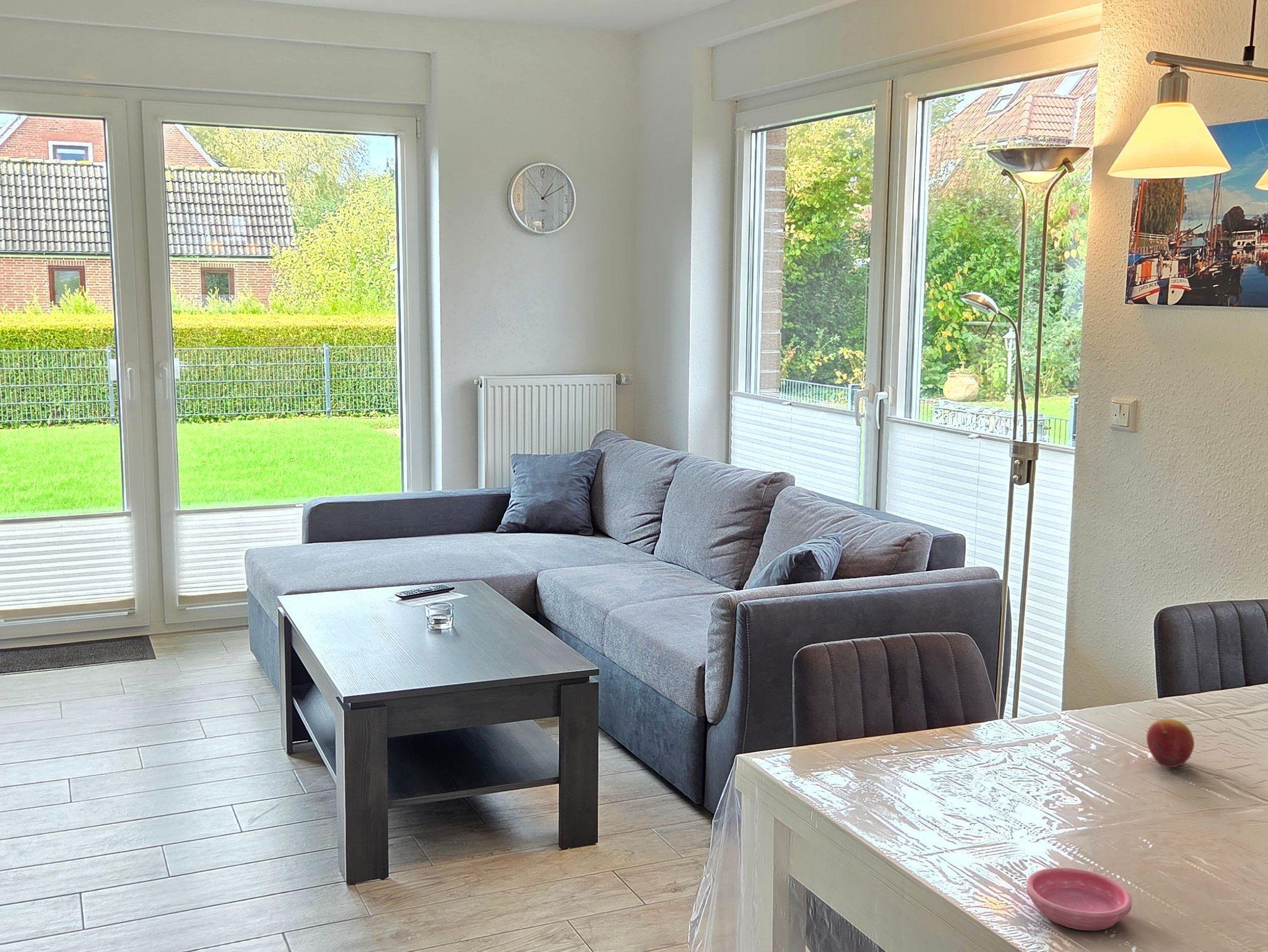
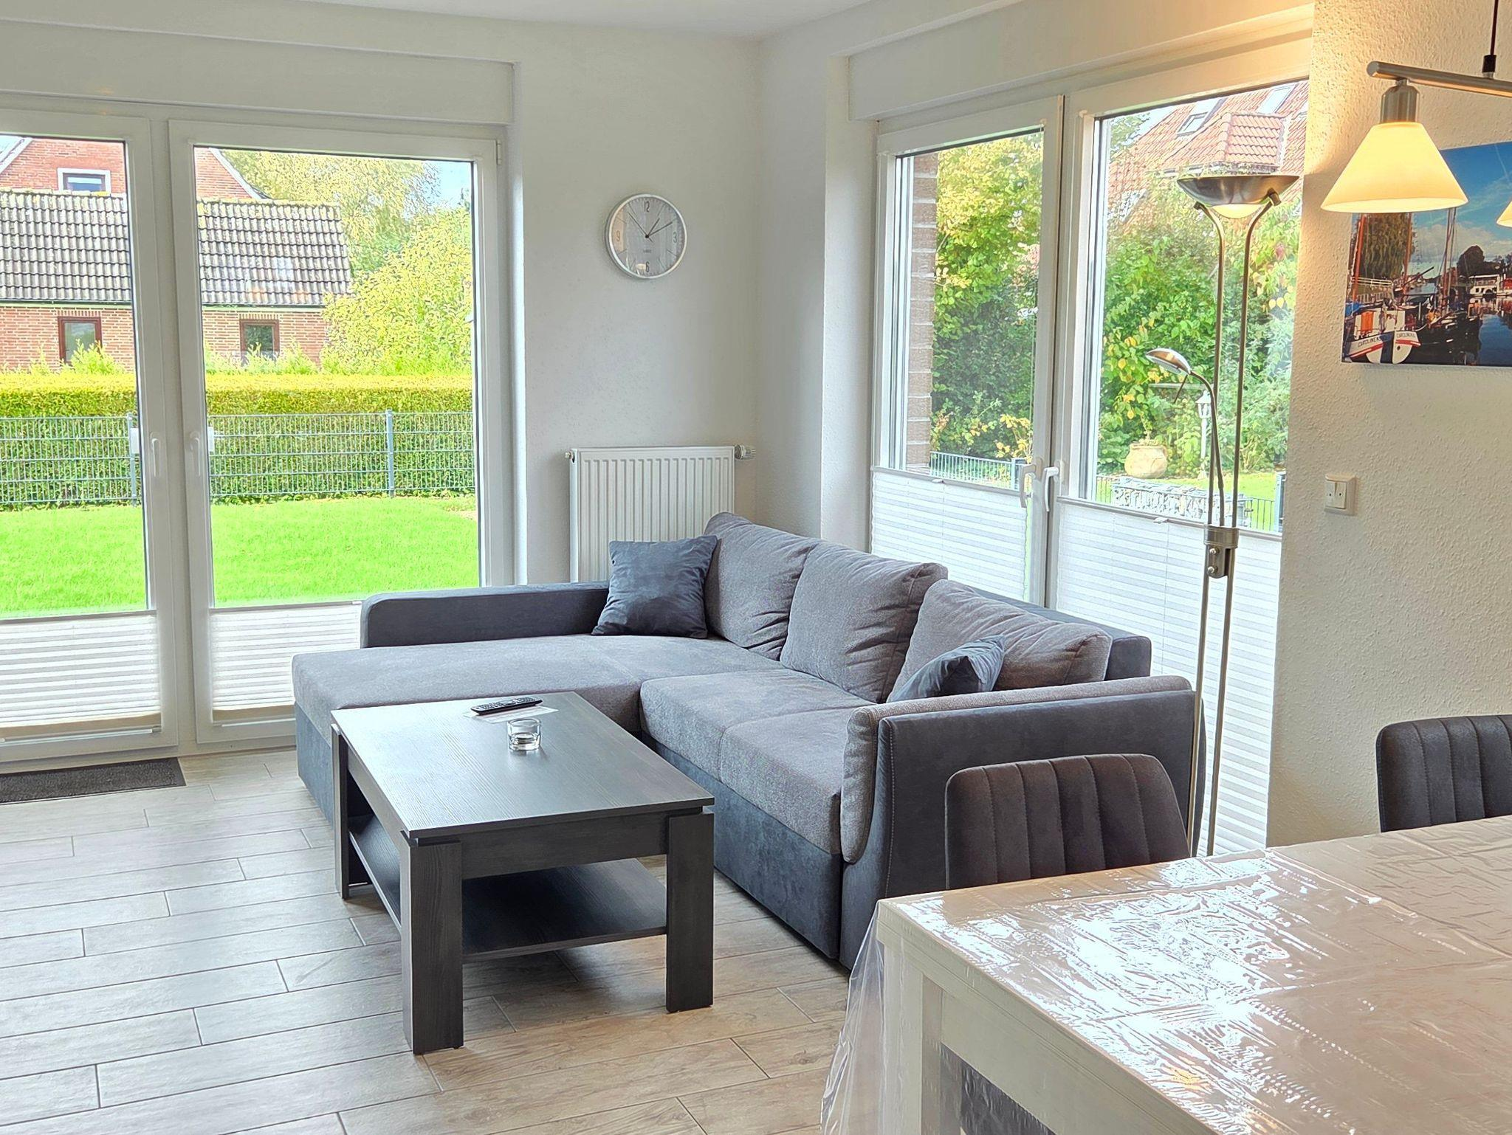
- fruit (1170, 742)
- saucer (1077, 901)
